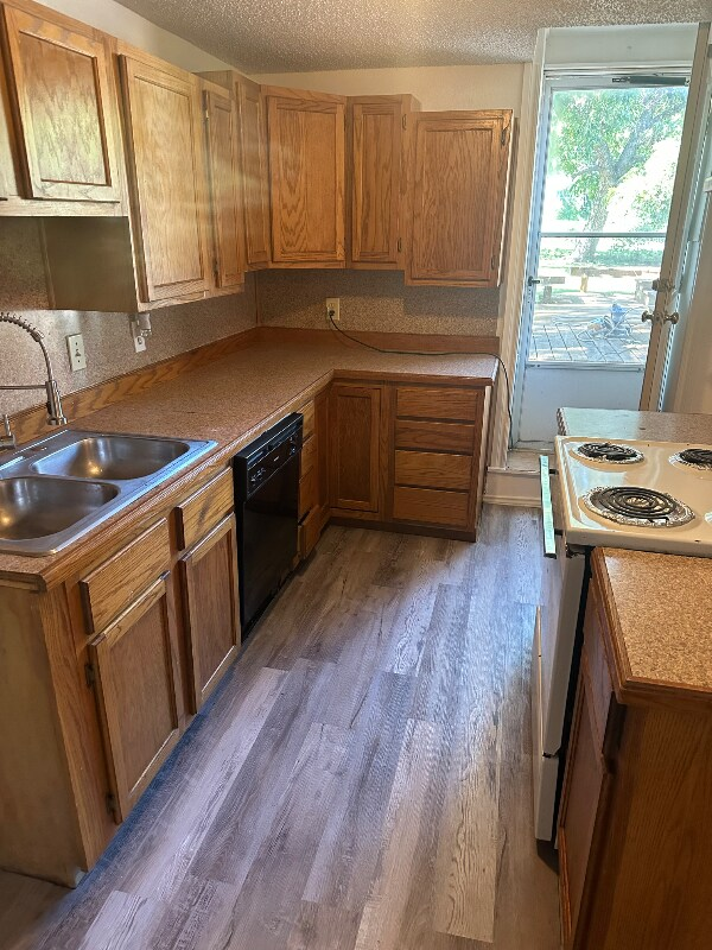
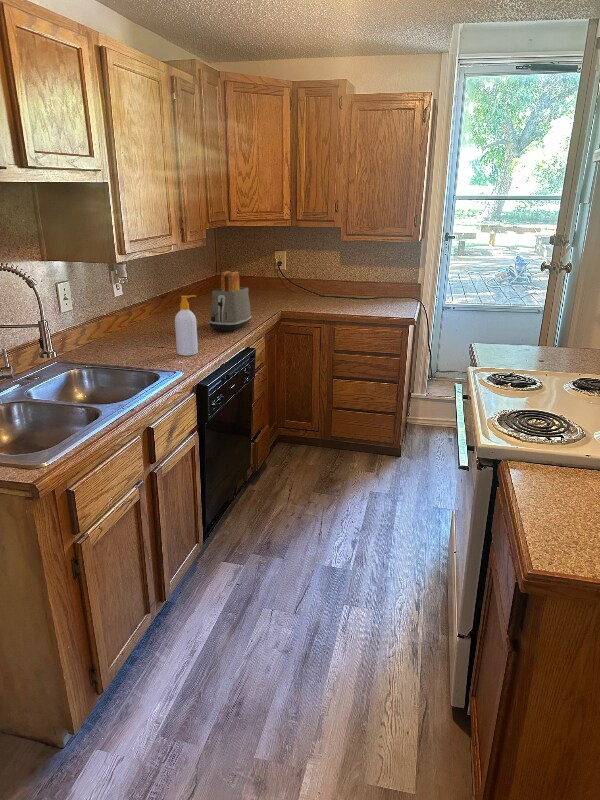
+ toaster (230, 300)
+ soap bottle (186, 324)
